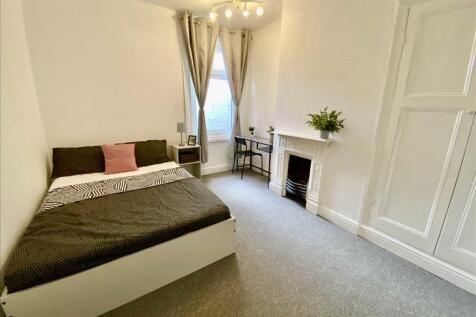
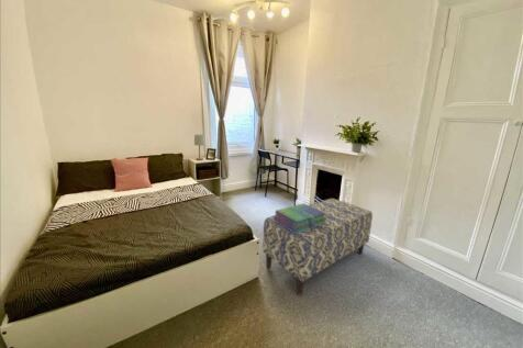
+ bench (319, 238)
+ stack of books (300, 216)
